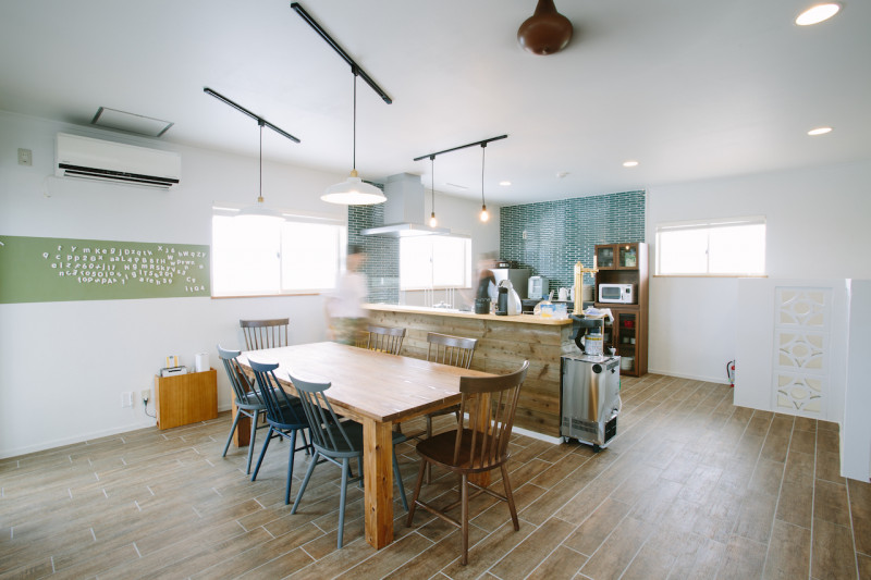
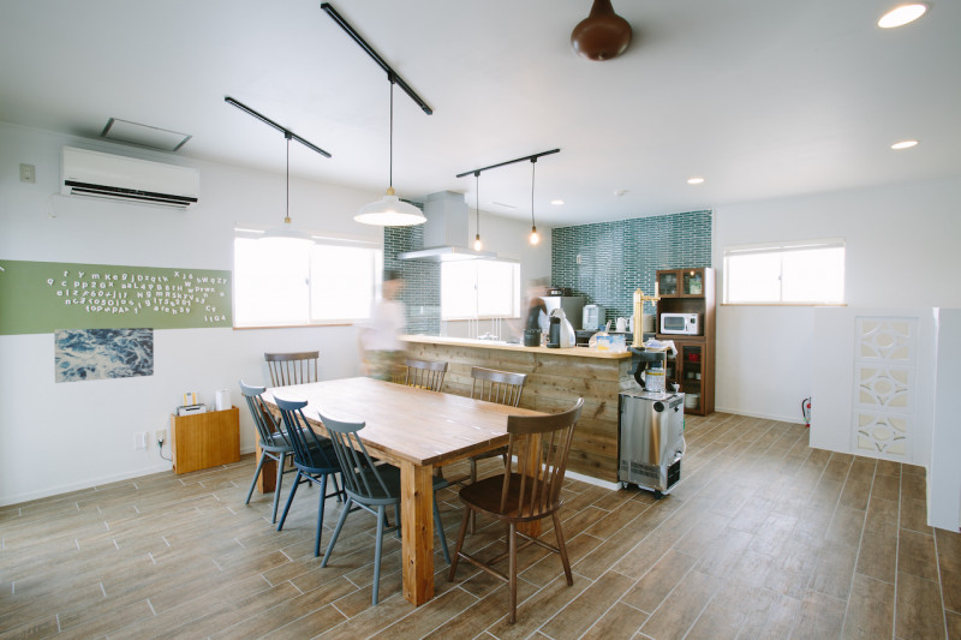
+ wall art (106, 353)
